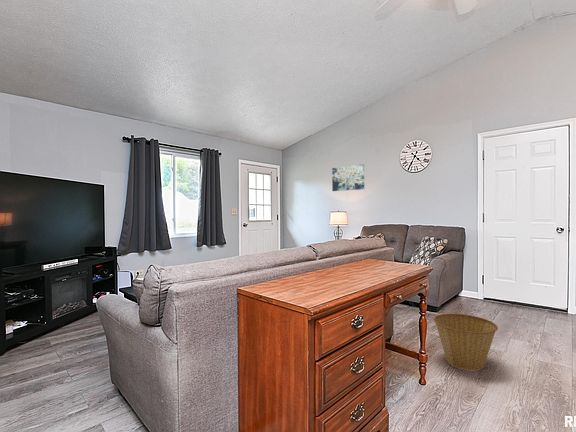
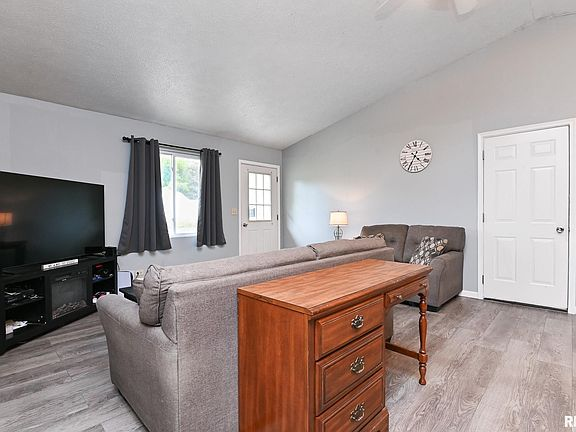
- wall art (347, 178)
- basket (464, 342)
